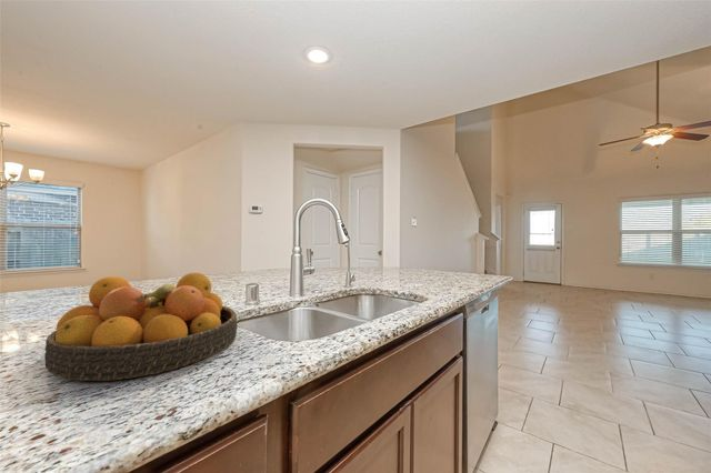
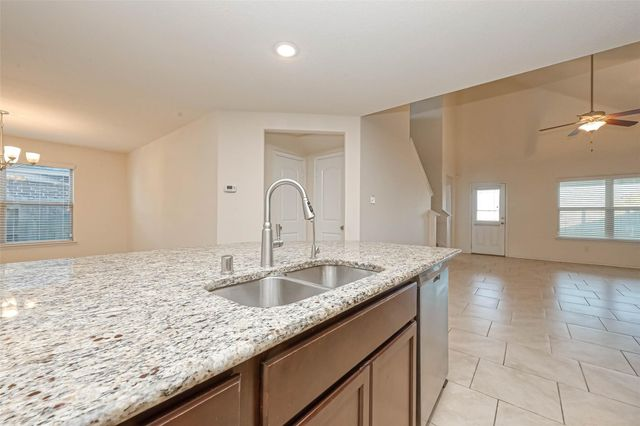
- fruit bowl (154, 310)
